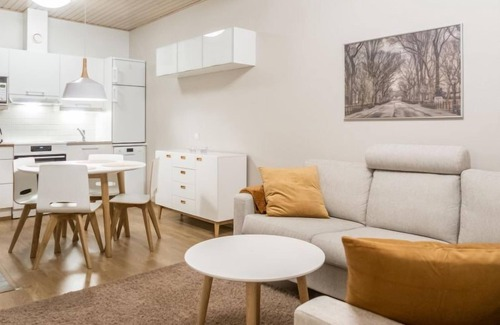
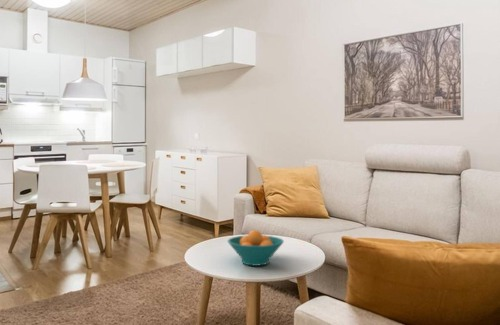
+ fruit bowl (255, 246)
